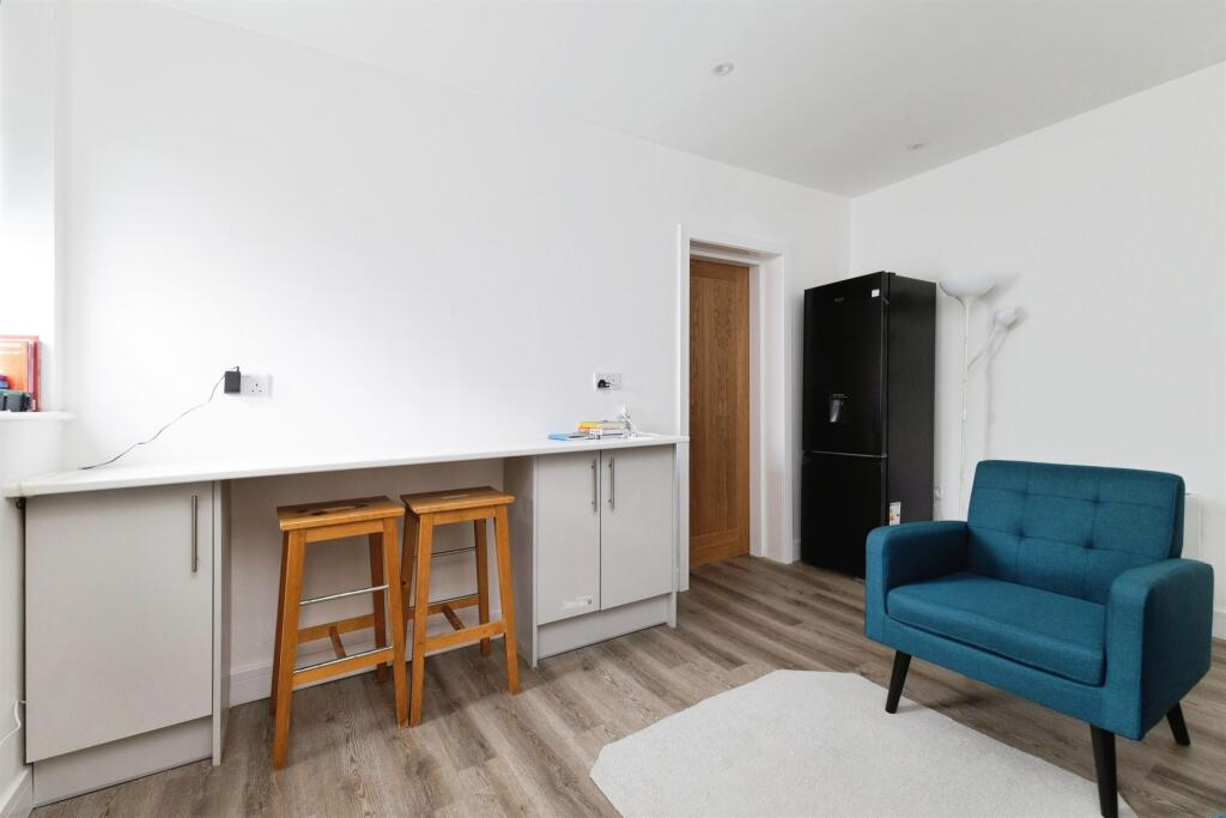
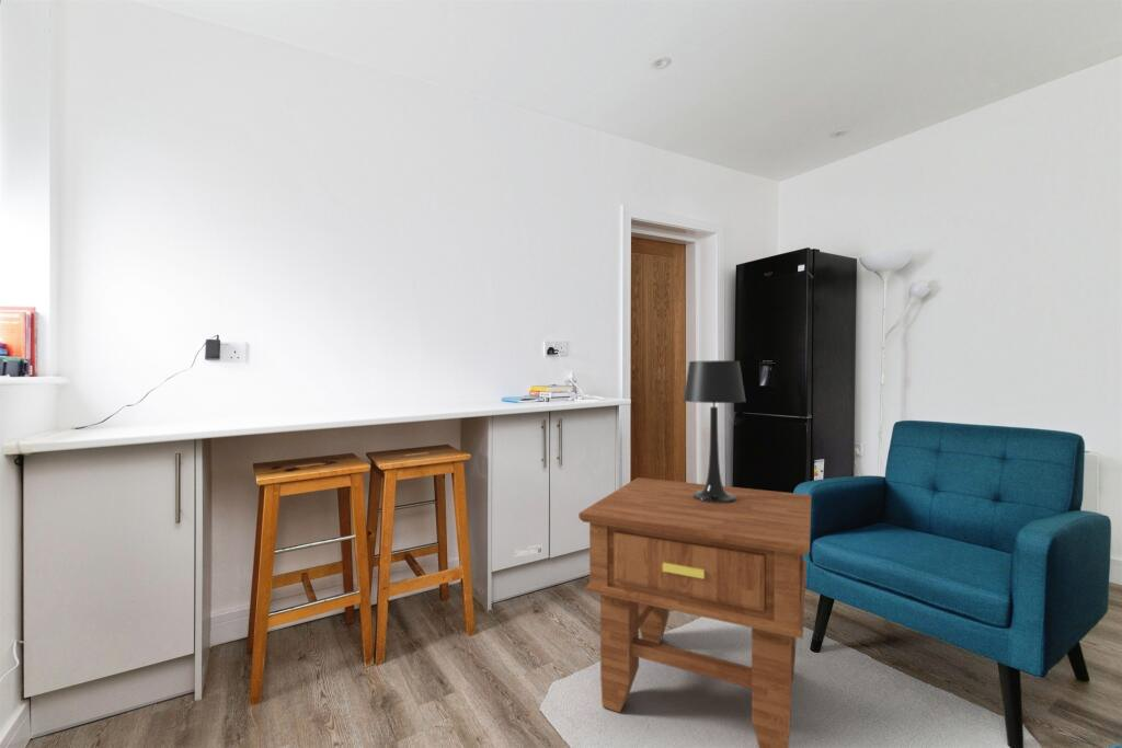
+ side table (702, 596)
+ table lamp (713, 428)
